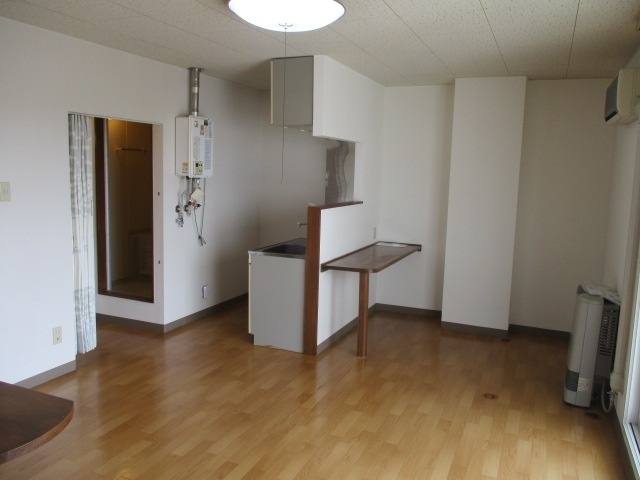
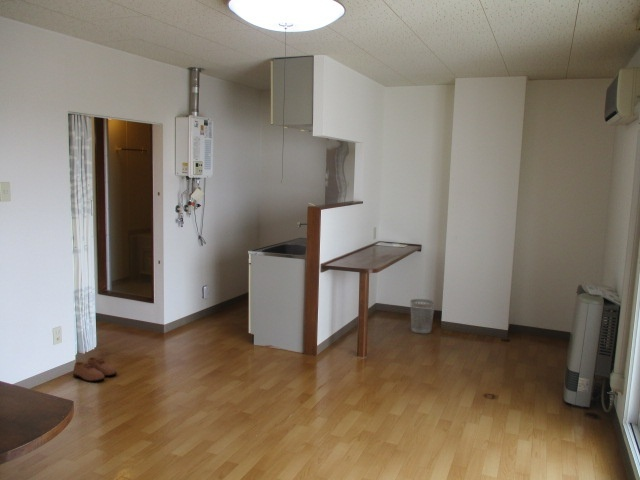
+ shoe (95, 367)
+ wastebasket (421, 316)
